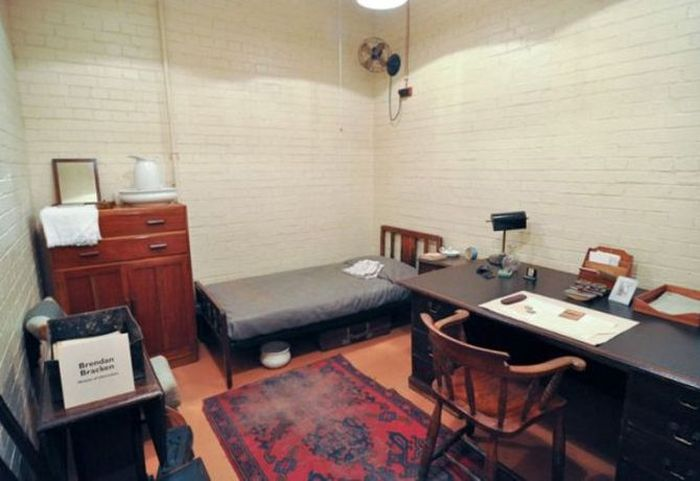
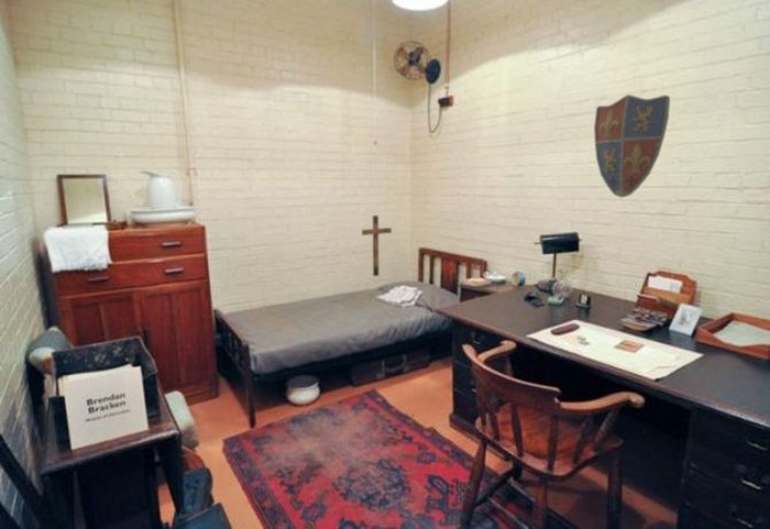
+ decorative shield (625, 146)
+ crucifix (376, 245)
